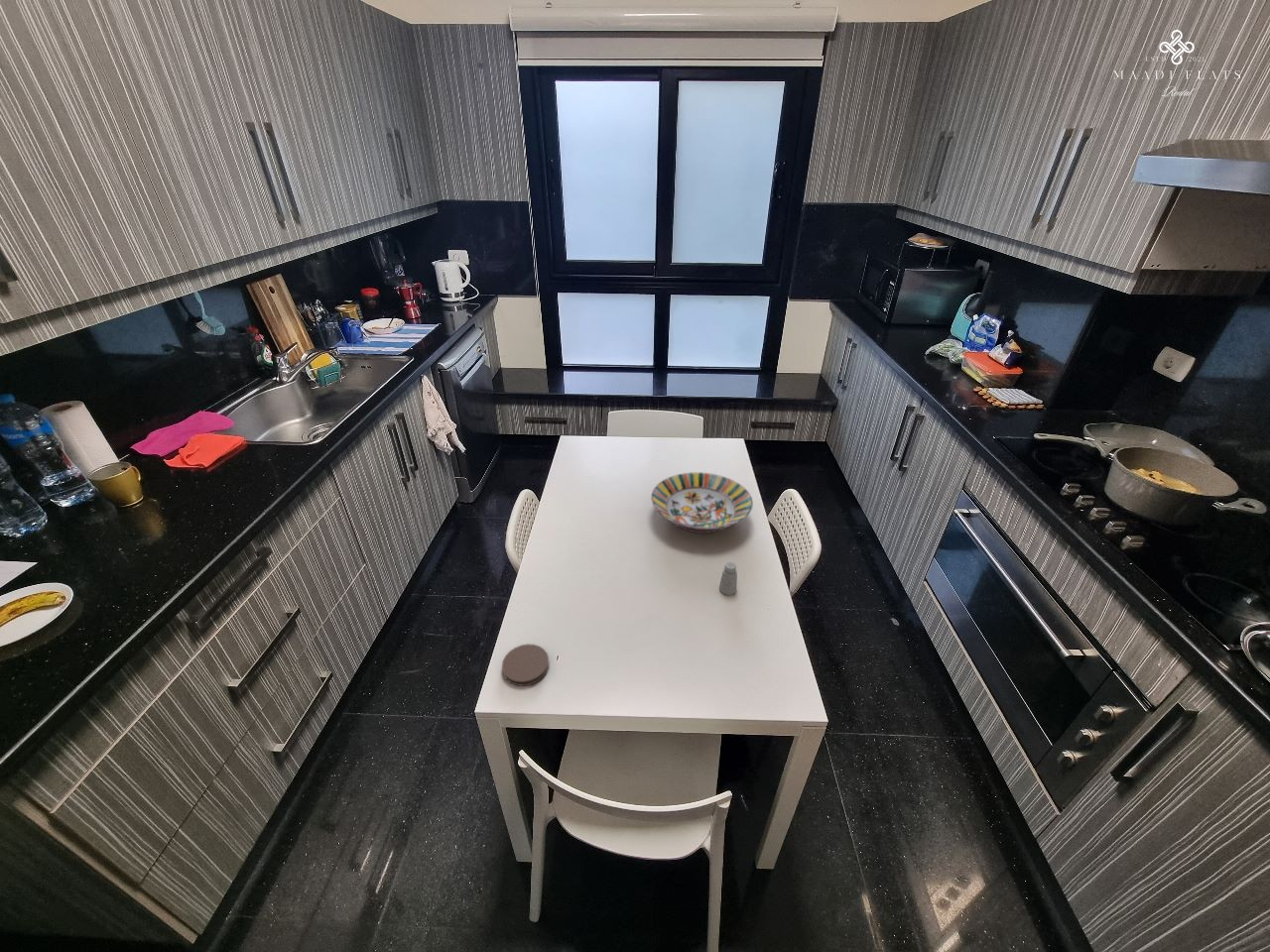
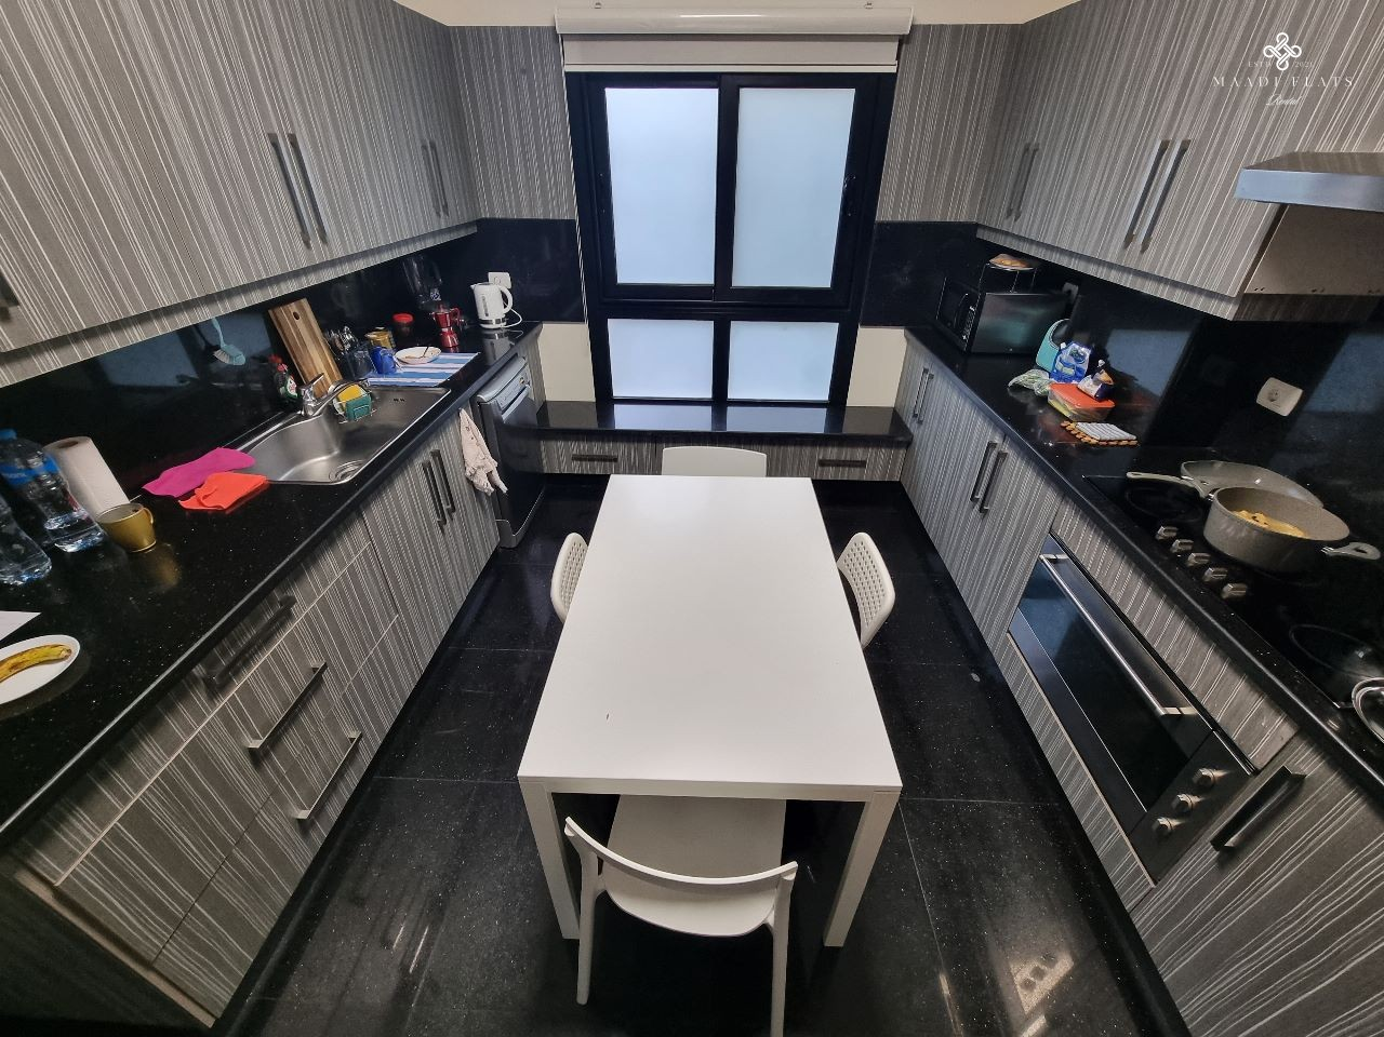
- saltshaker (729, 577)
- coaster (525, 663)
- serving bowl (700, 508)
